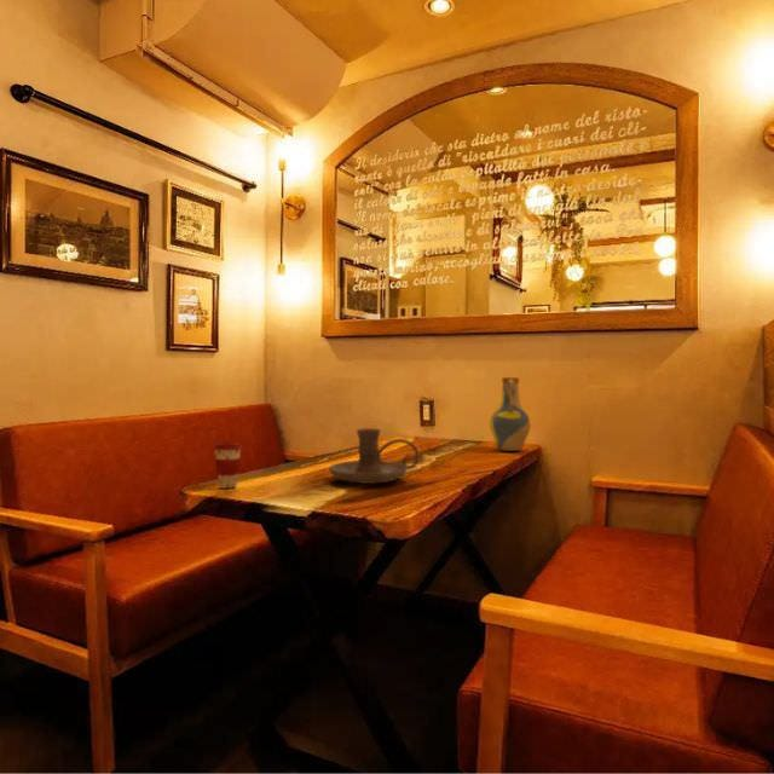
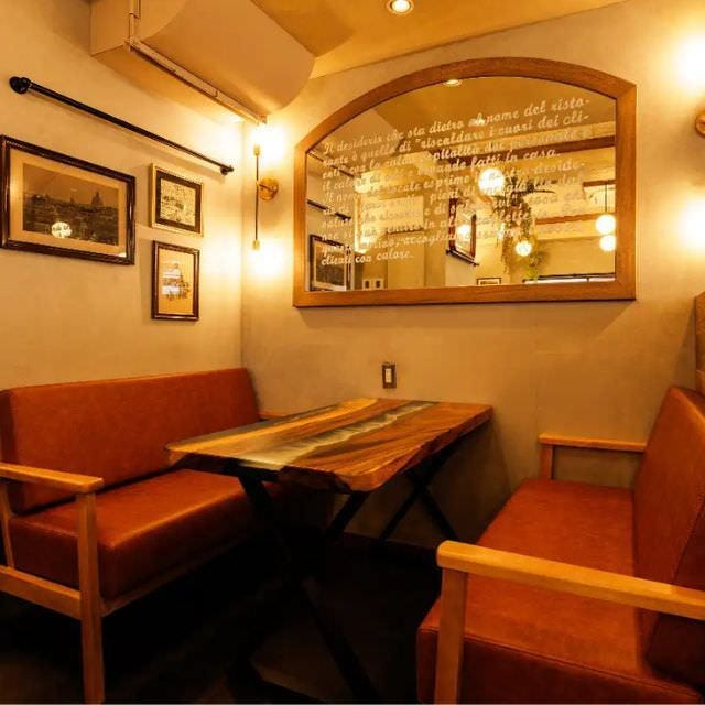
- candle holder (376, 455)
- coffee cup (227, 464)
- vase (509, 414)
